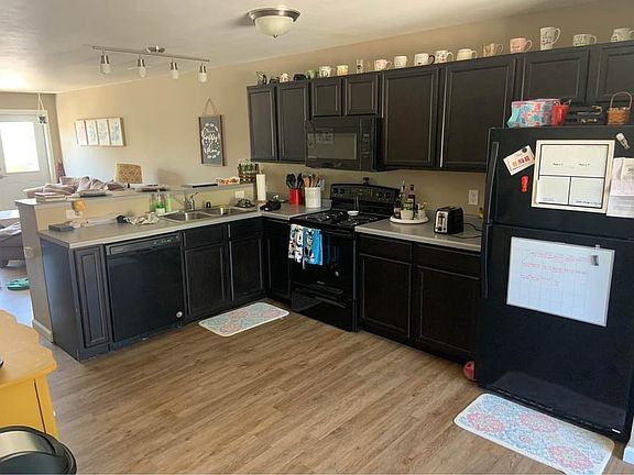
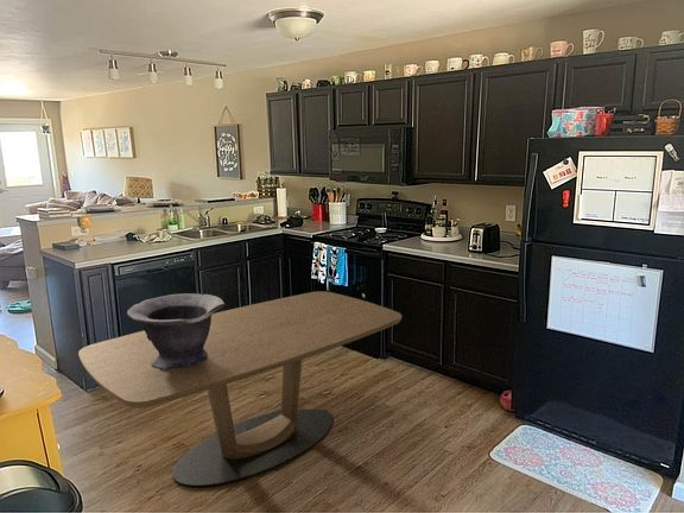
+ dining table (252, 375)
+ decorative bowl (177, 330)
